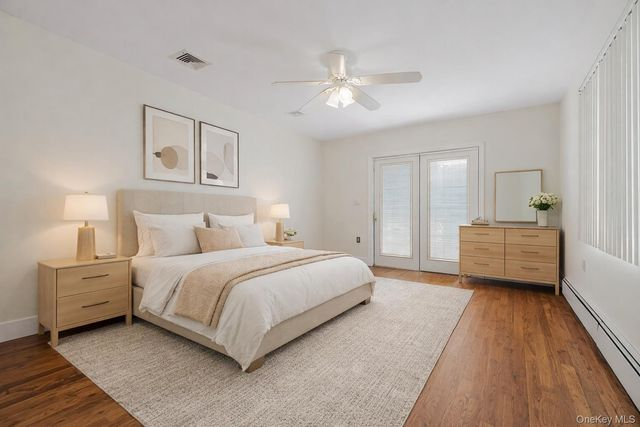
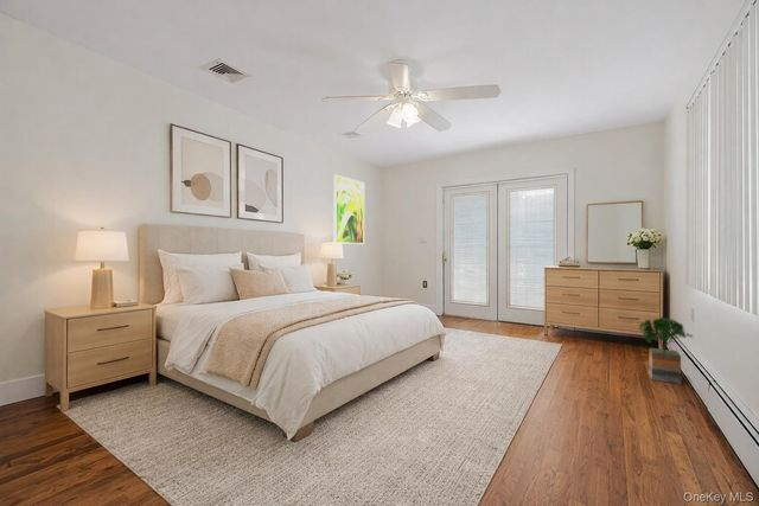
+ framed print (350, 211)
+ potted tree (664, 348)
